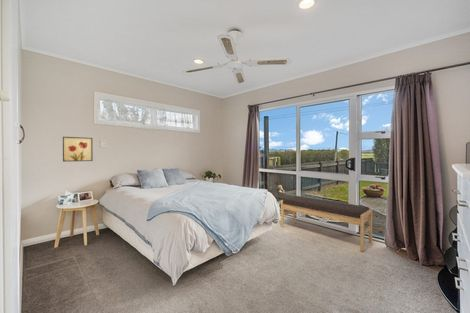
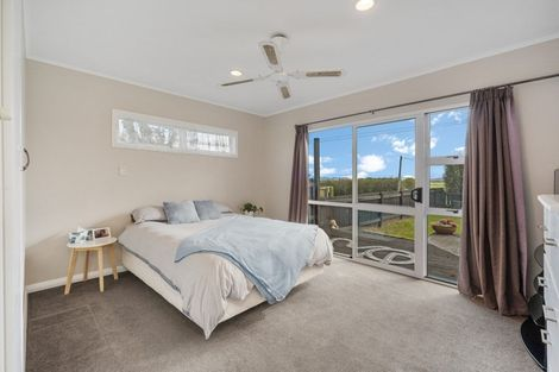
- bench (323, 217)
- wall art (78, 149)
